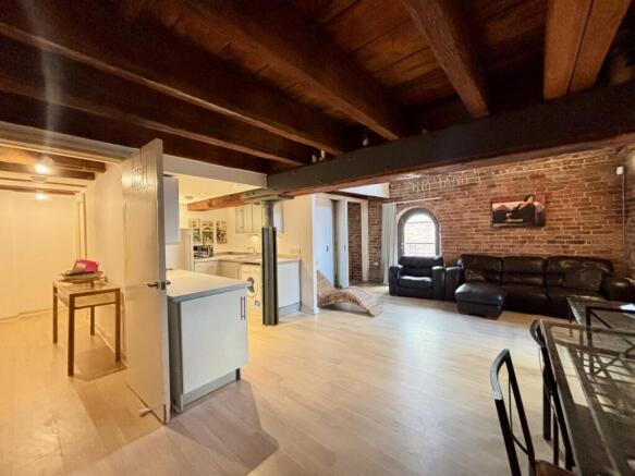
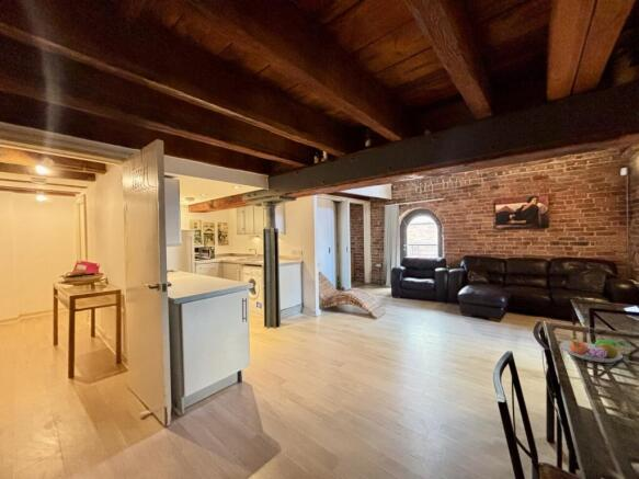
+ fruit bowl (592, 345)
